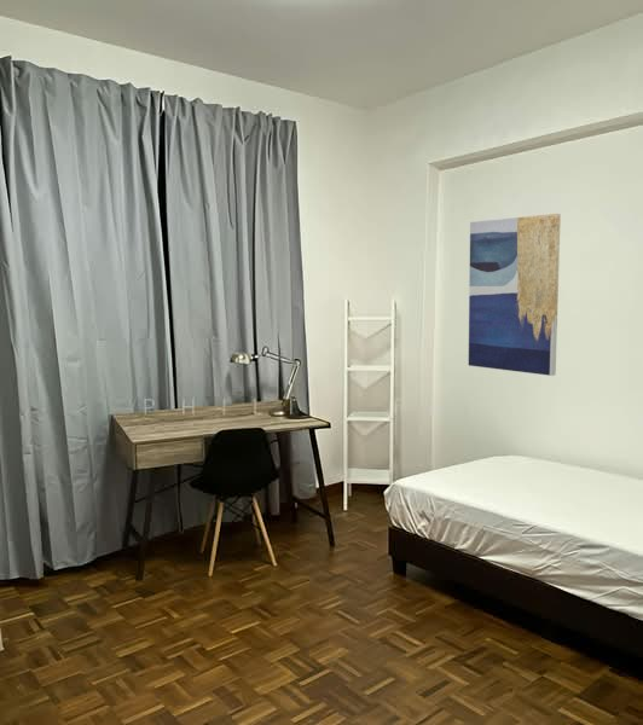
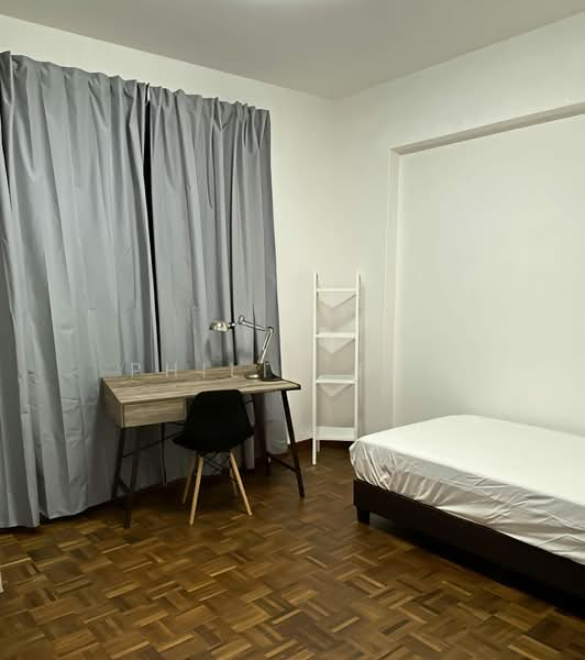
- wall art (510, 295)
